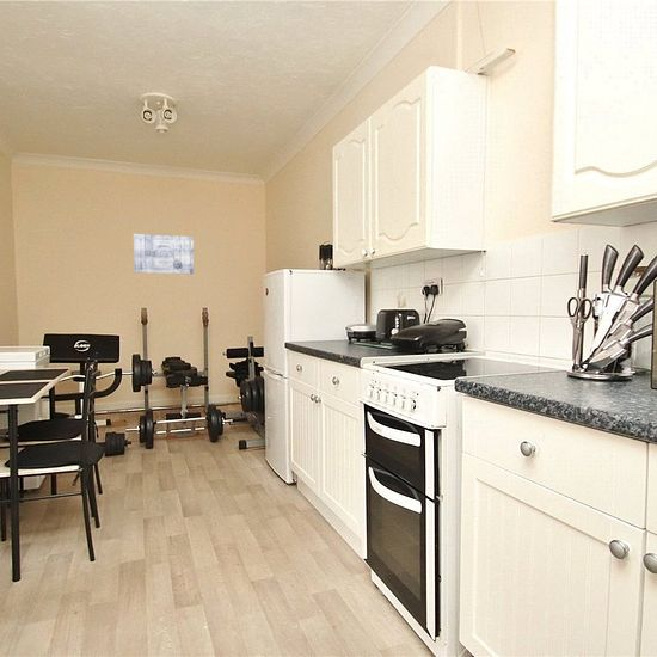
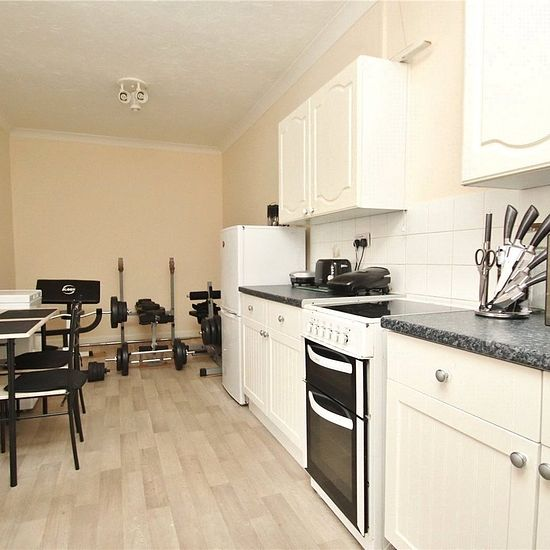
- wall art (164, 254)
